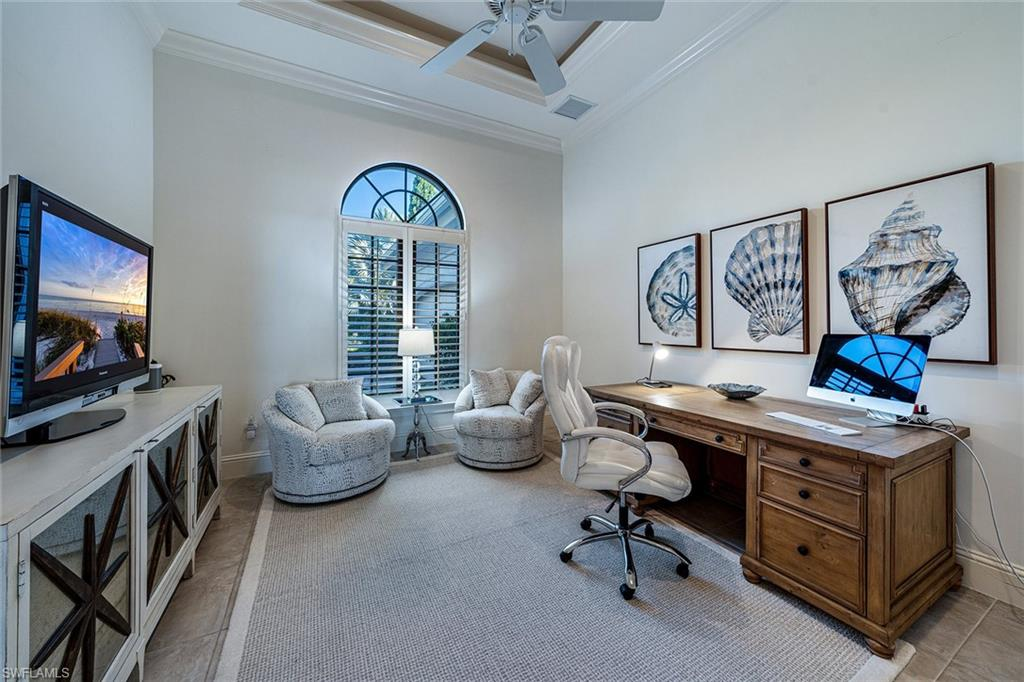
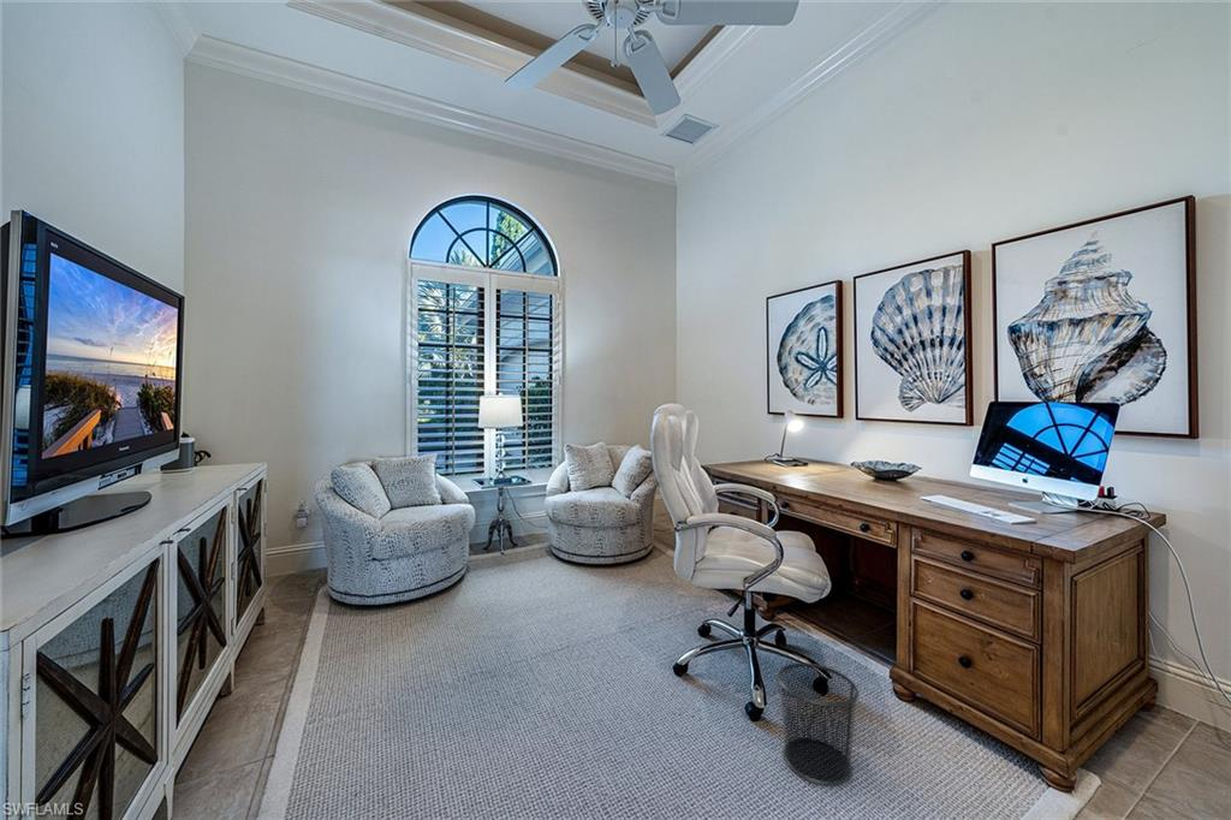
+ waste bin (816, 721)
